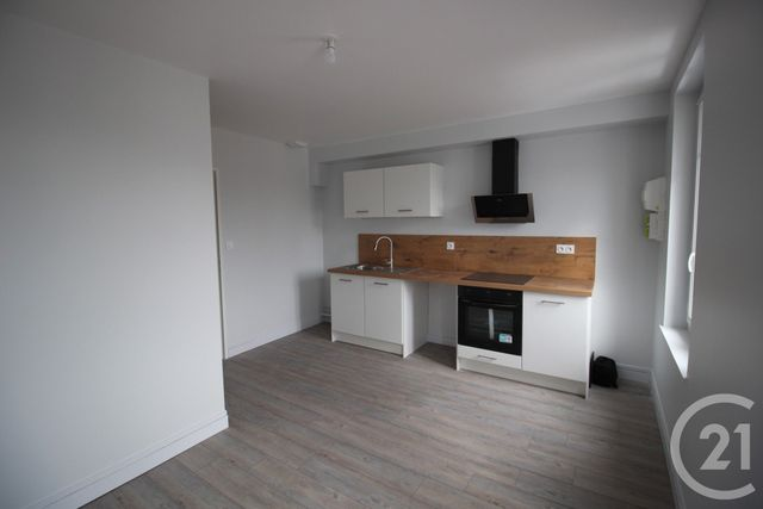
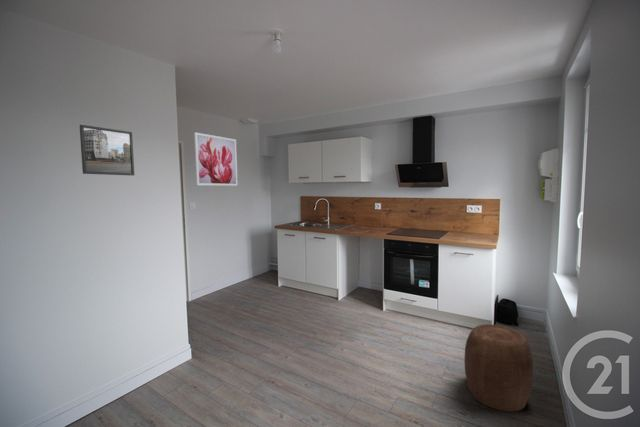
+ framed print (108, 151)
+ stool (497, 363)
+ wall art (217, 161)
